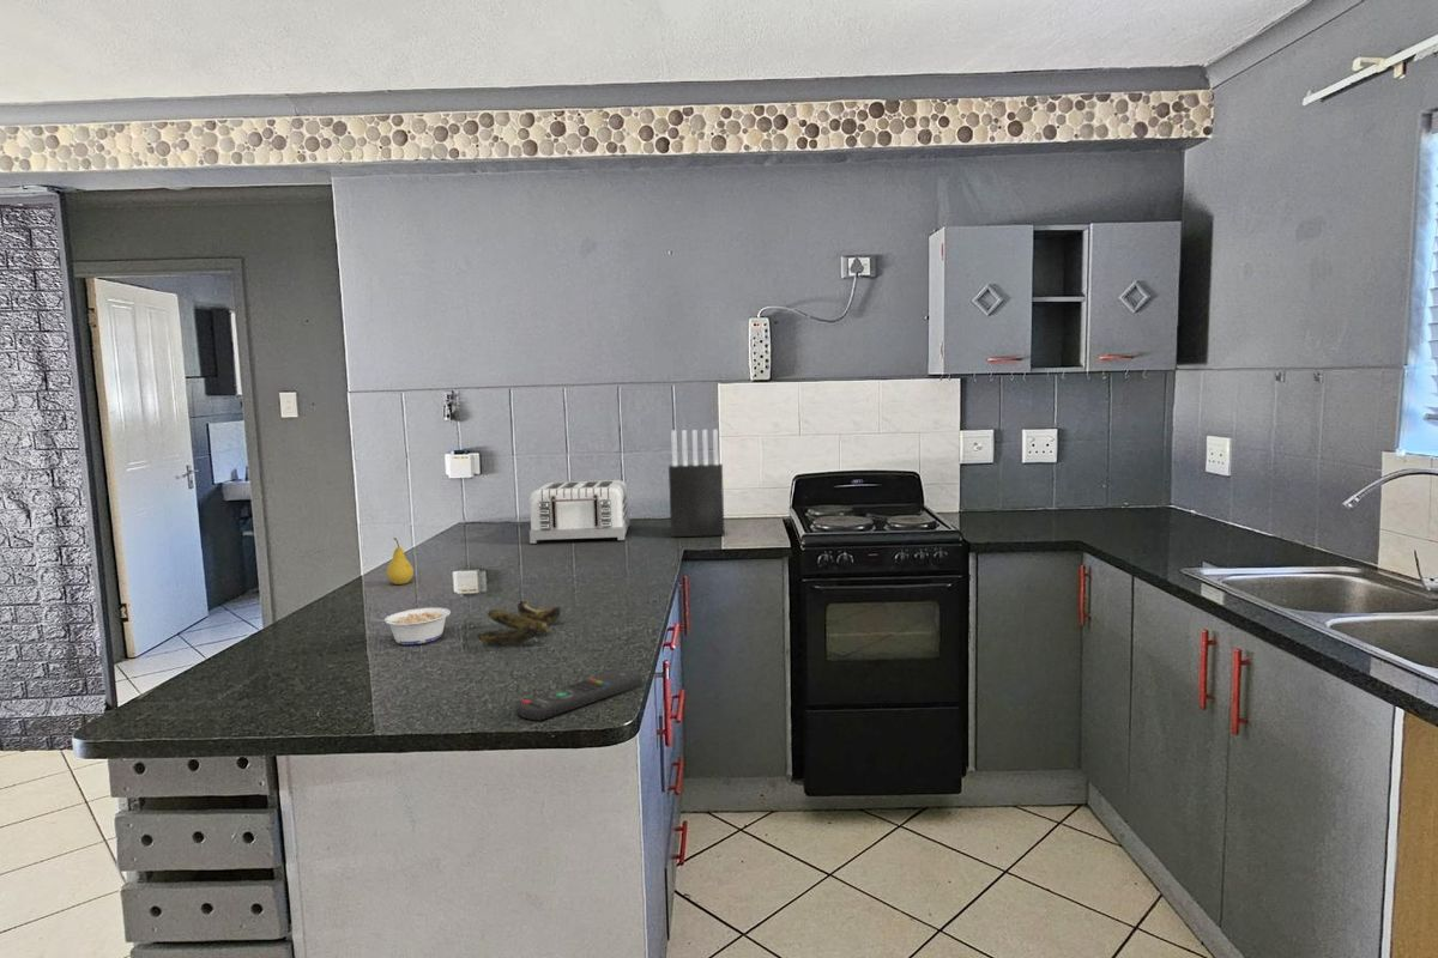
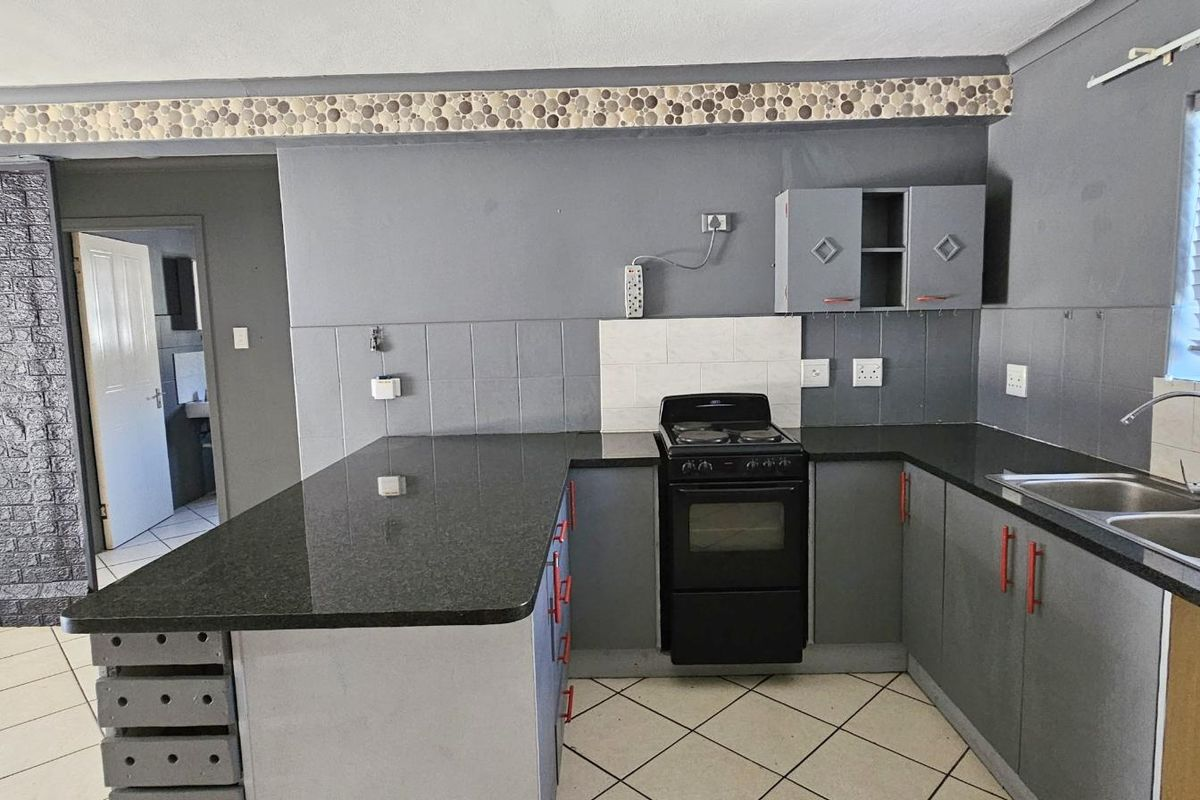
- remote control (581, 692)
- banana (520, 622)
- toaster (580, 509)
- knife block (696, 481)
- legume (416, 625)
- fruit (399, 560)
